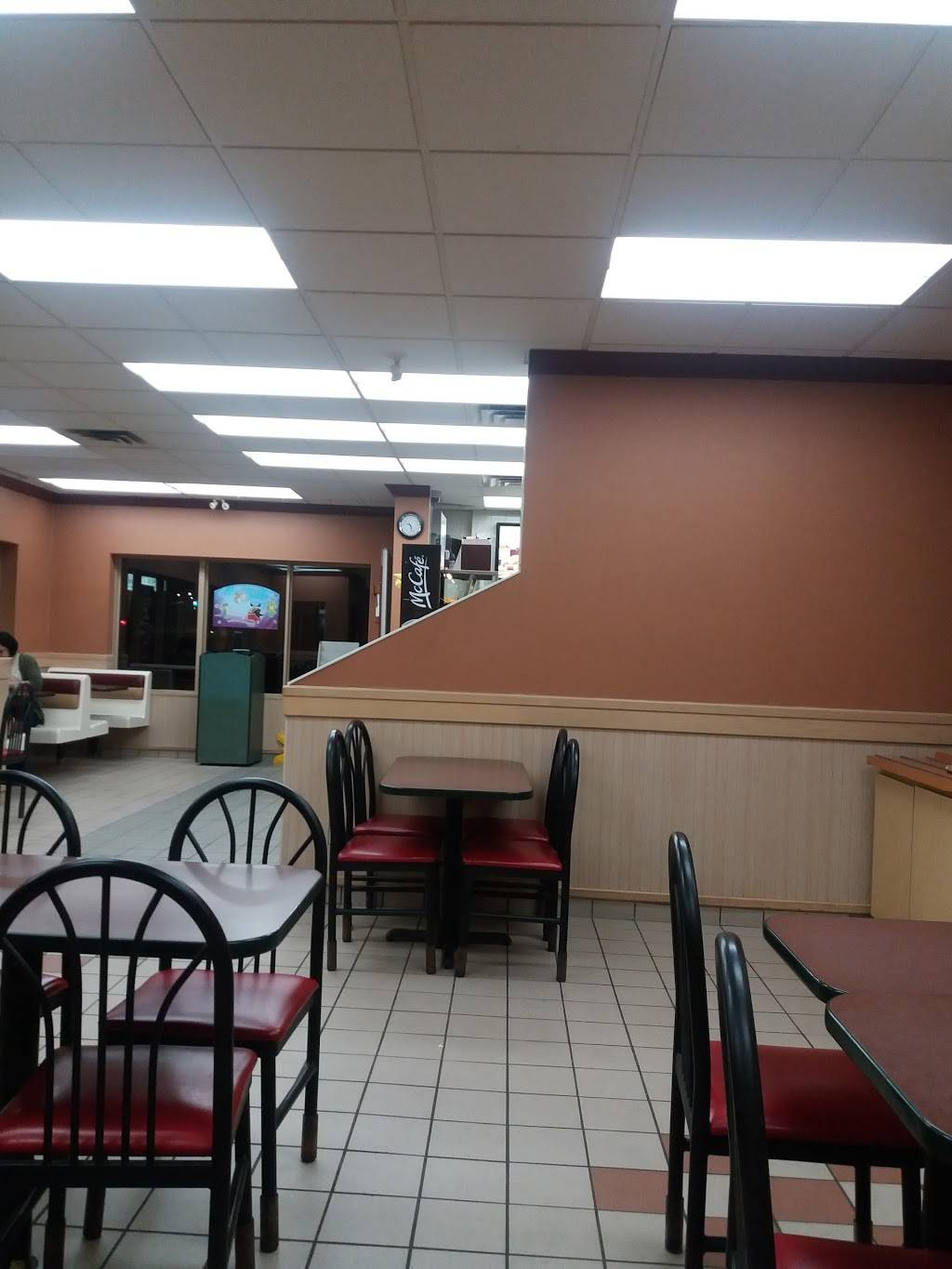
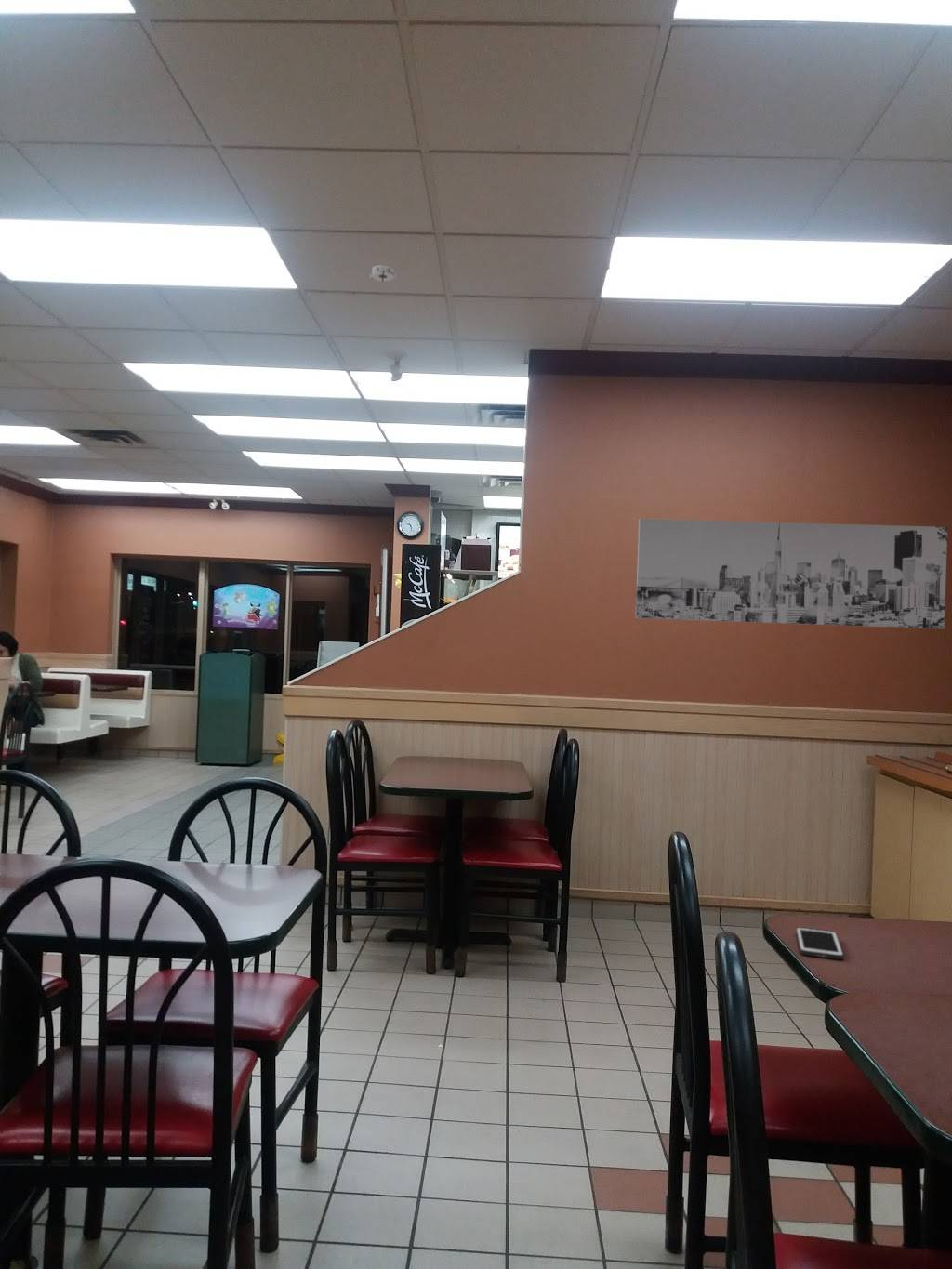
+ cell phone (818, 943)
+ wall art (789, 573)
+ smoke detector (382, 273)
